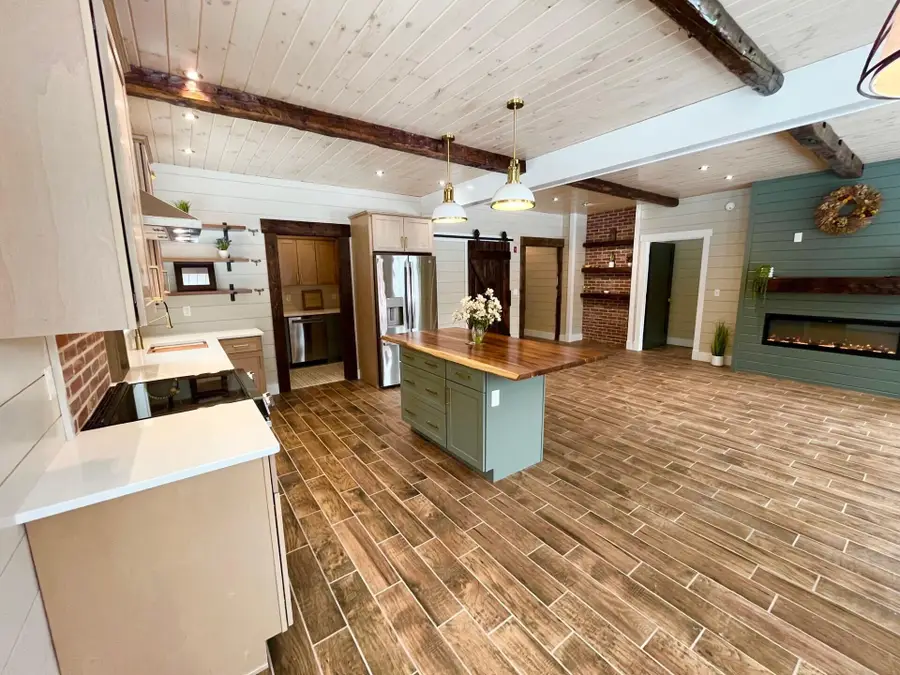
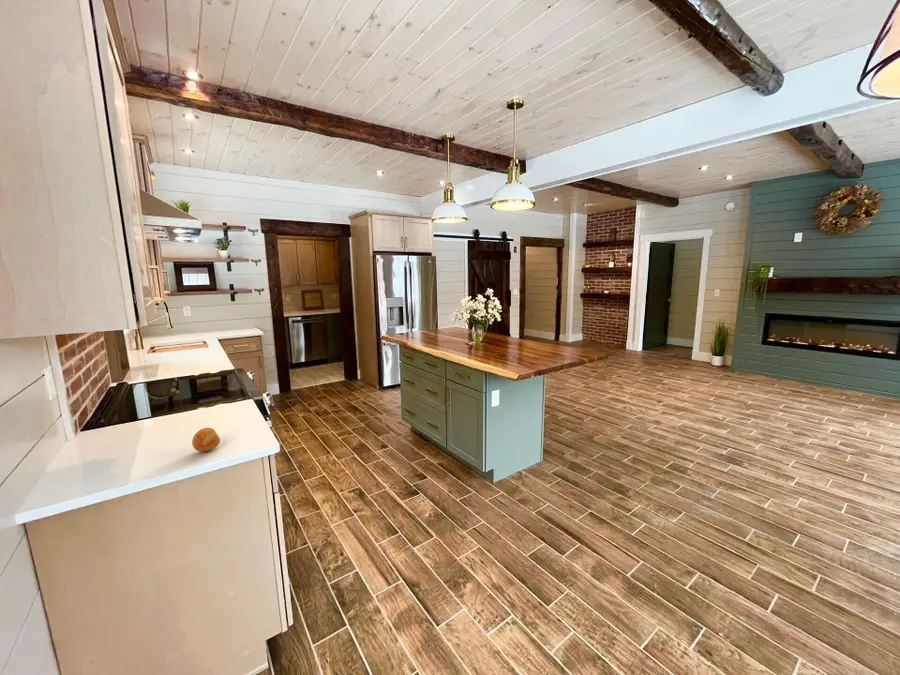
+ fruit (206, 439)
